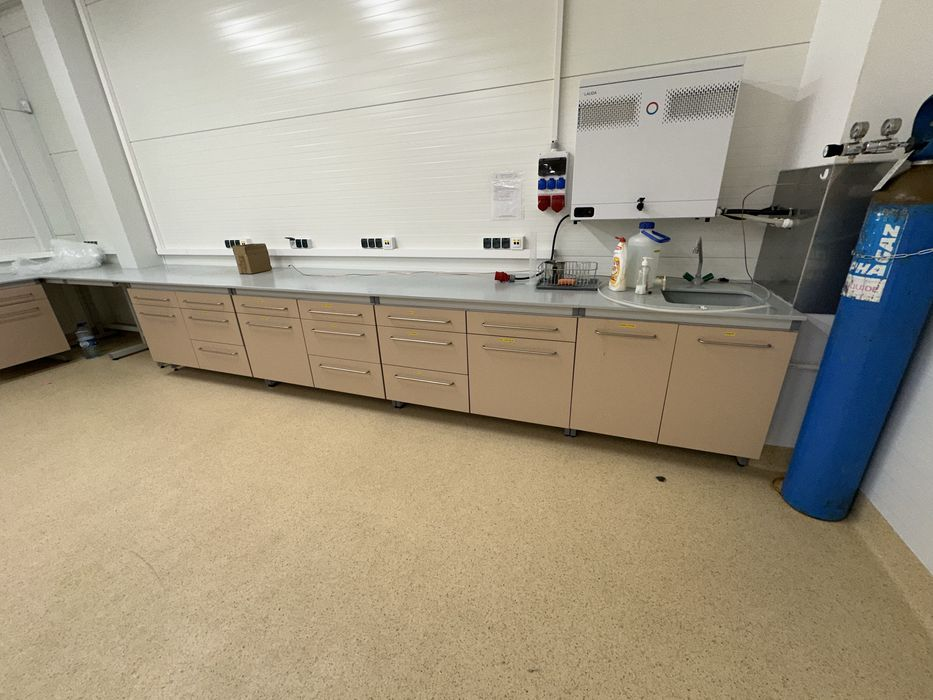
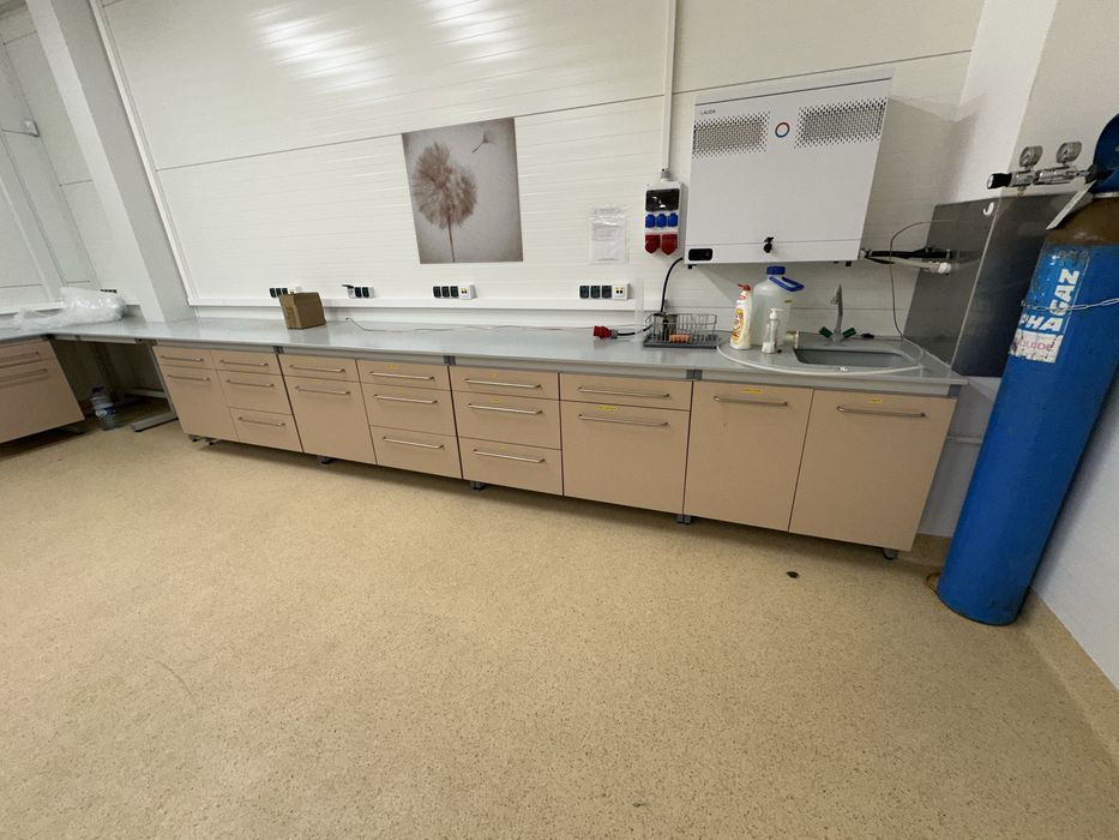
+ wall art (462, 198)
